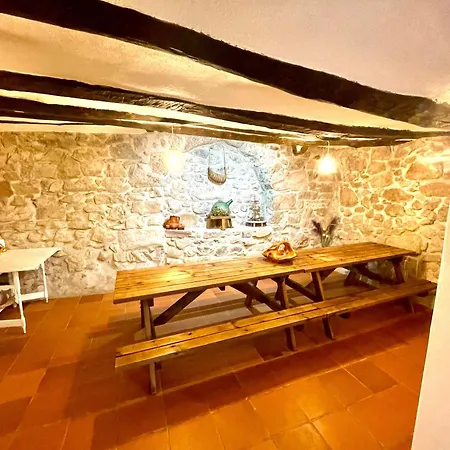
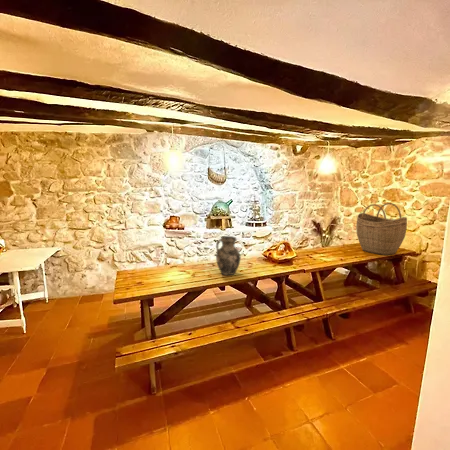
+ woven basket (380, 227)
+ ceramic jug (228, 255)
